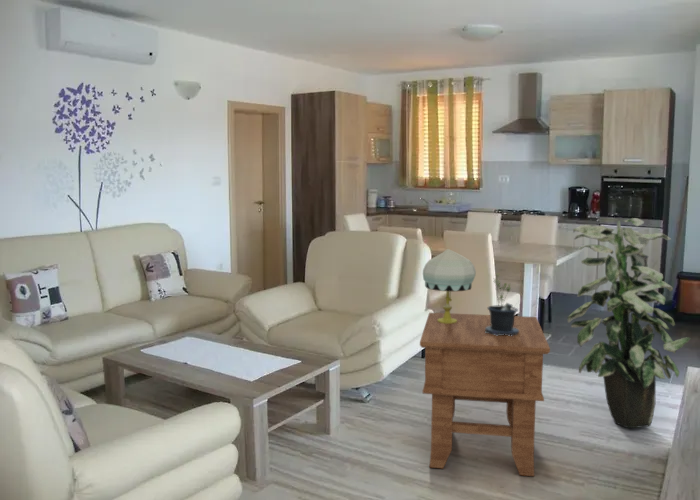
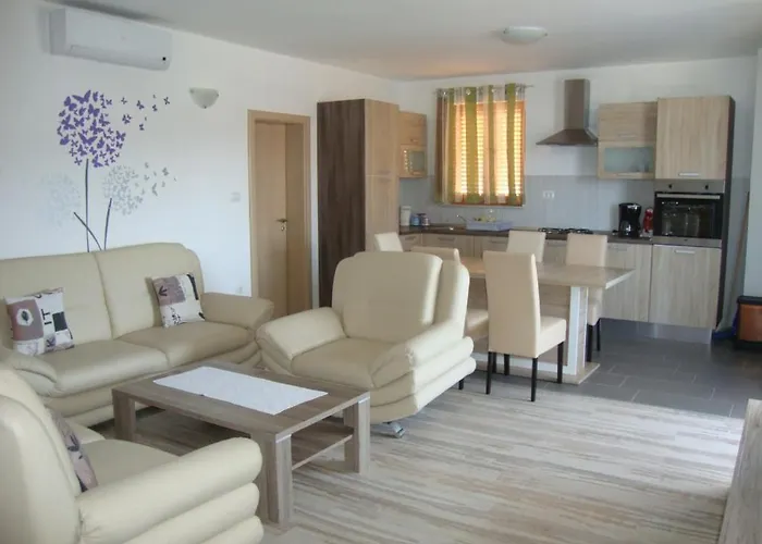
- side table (481, 388)
- indoor plant (623, 322)
- table lamp (448, 284)
- potted plant (503, 302)
